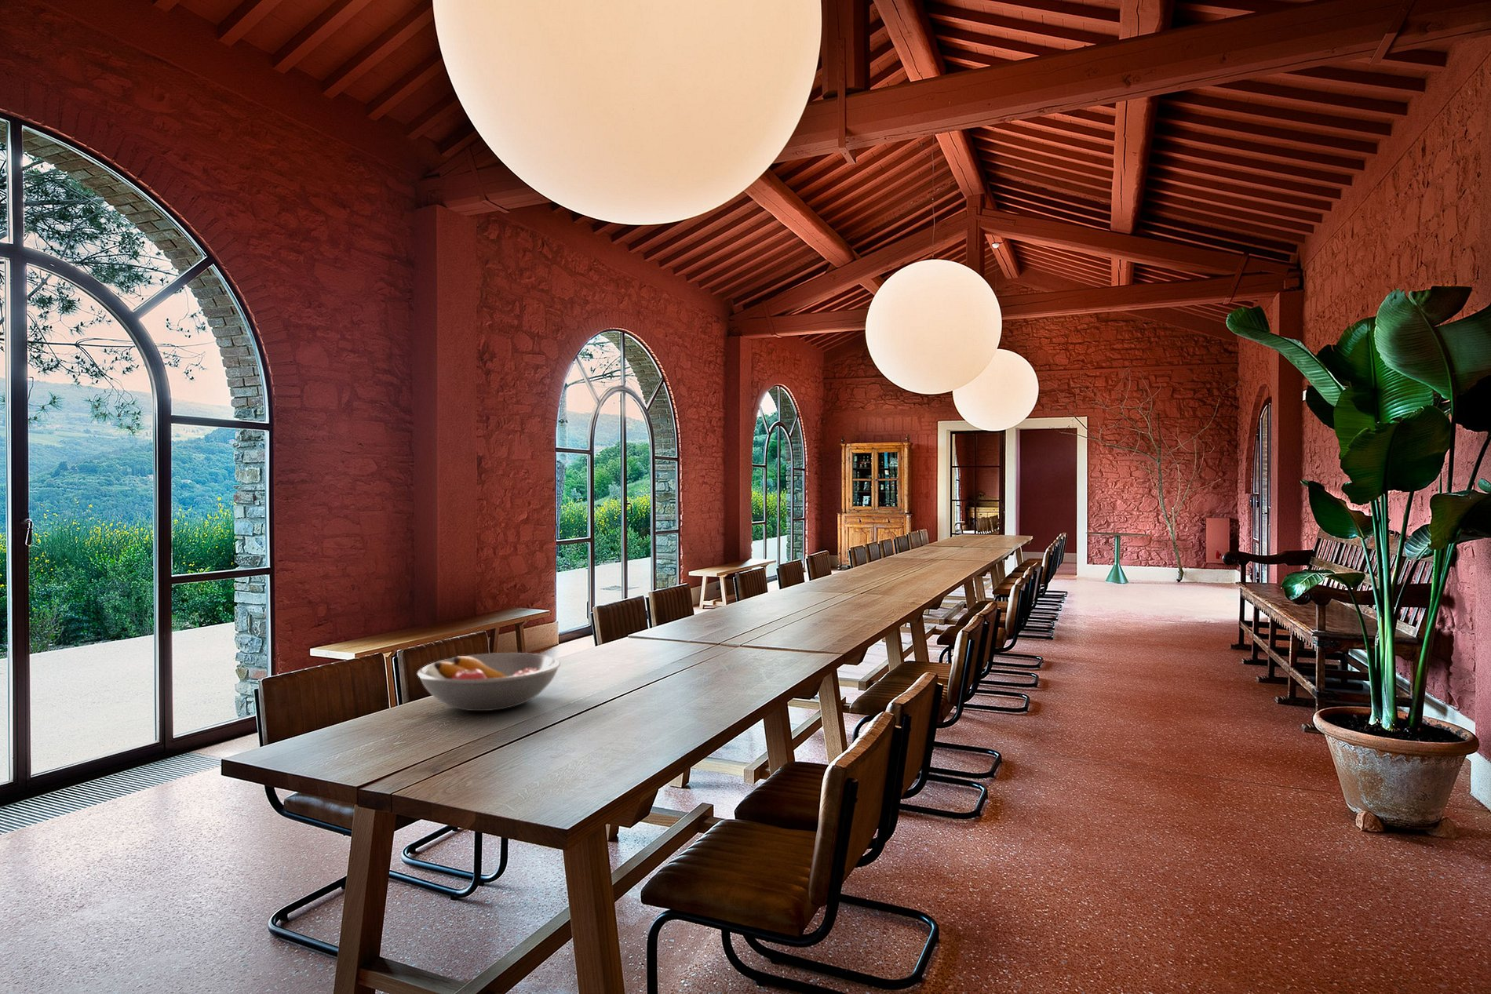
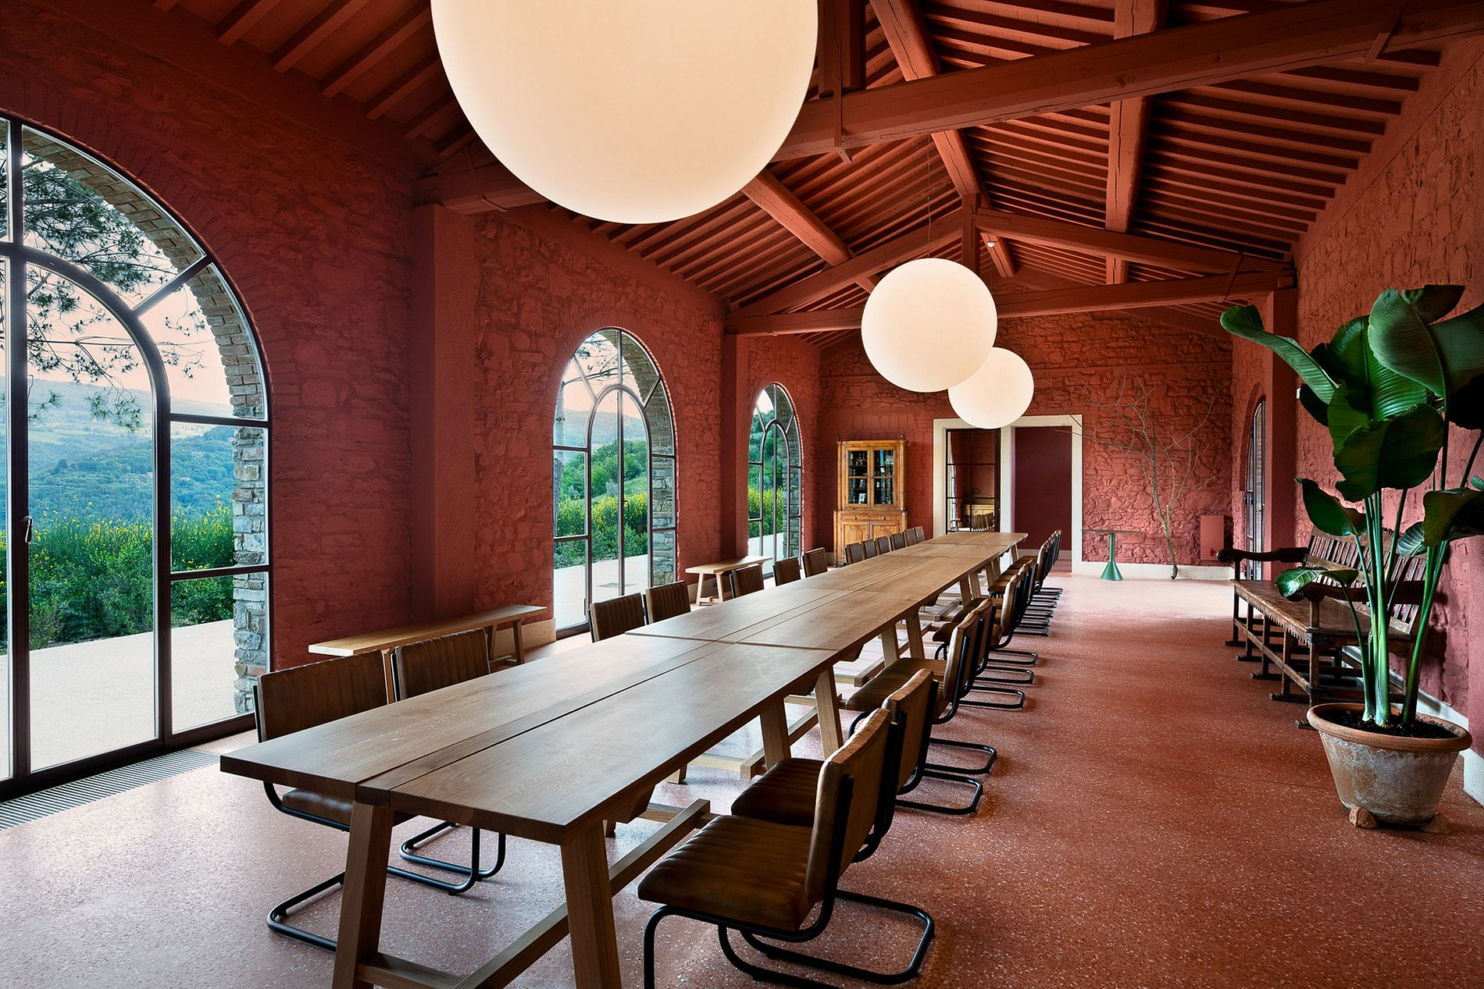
- fruit bowl (490, 679)
